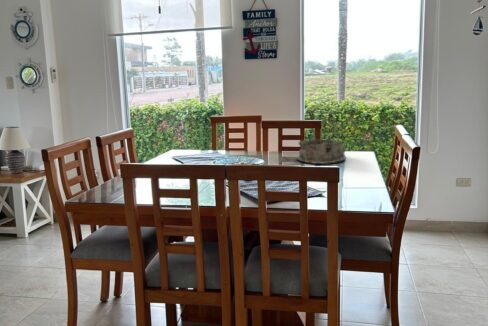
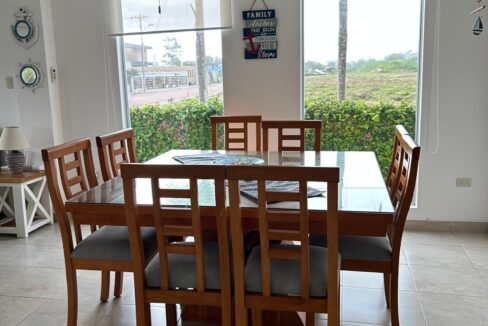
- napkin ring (321, 149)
